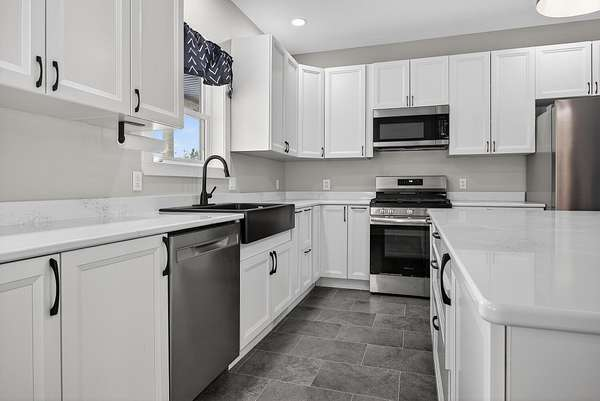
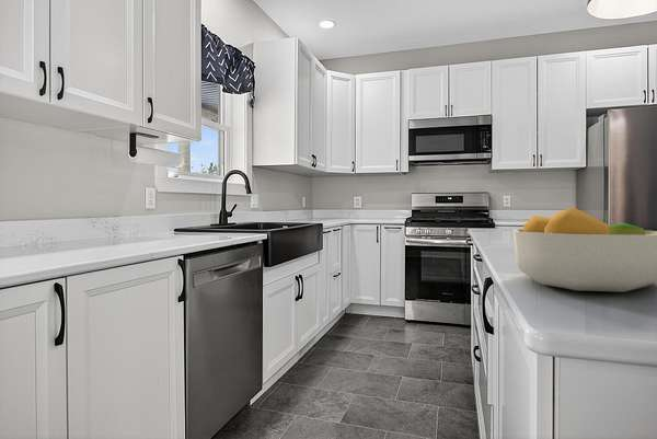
+ fruit bowl (586, 244)
